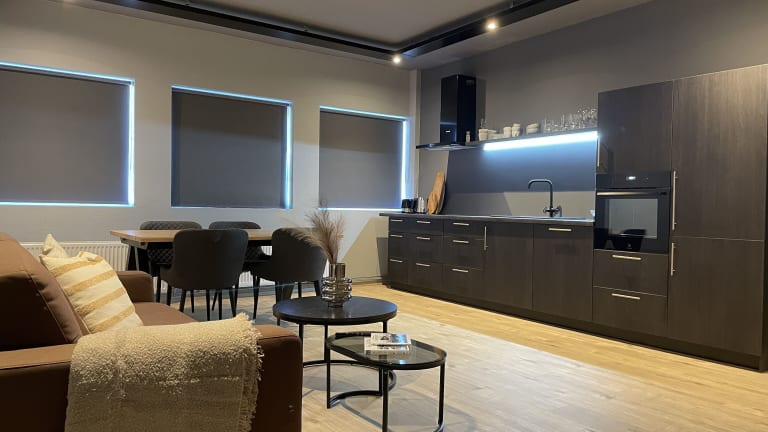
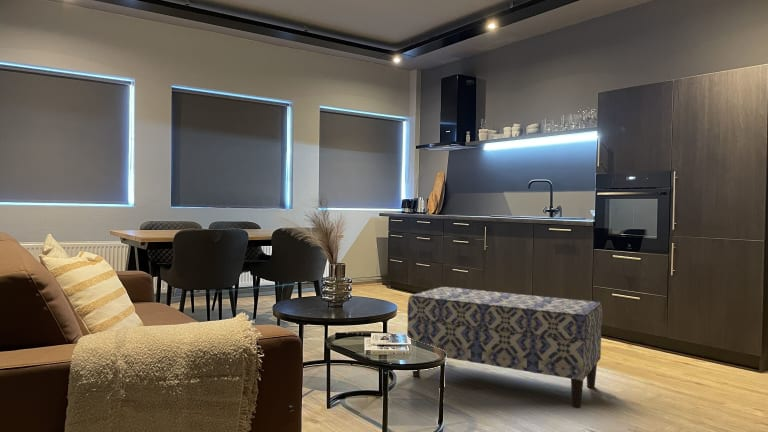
+ bench (502, 339)
